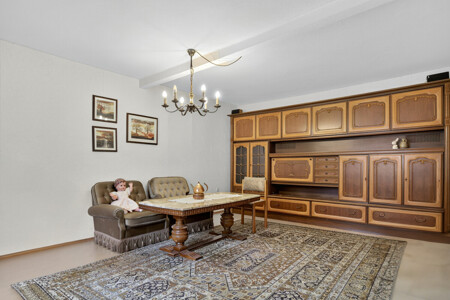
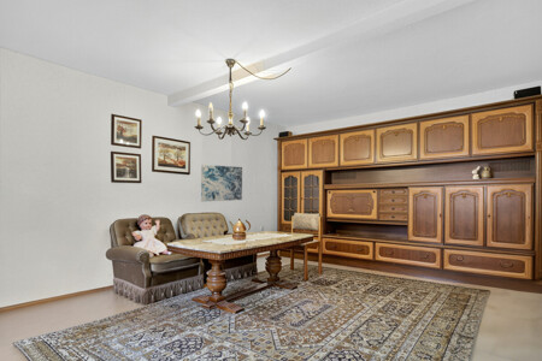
+ wall art (223, 183)
